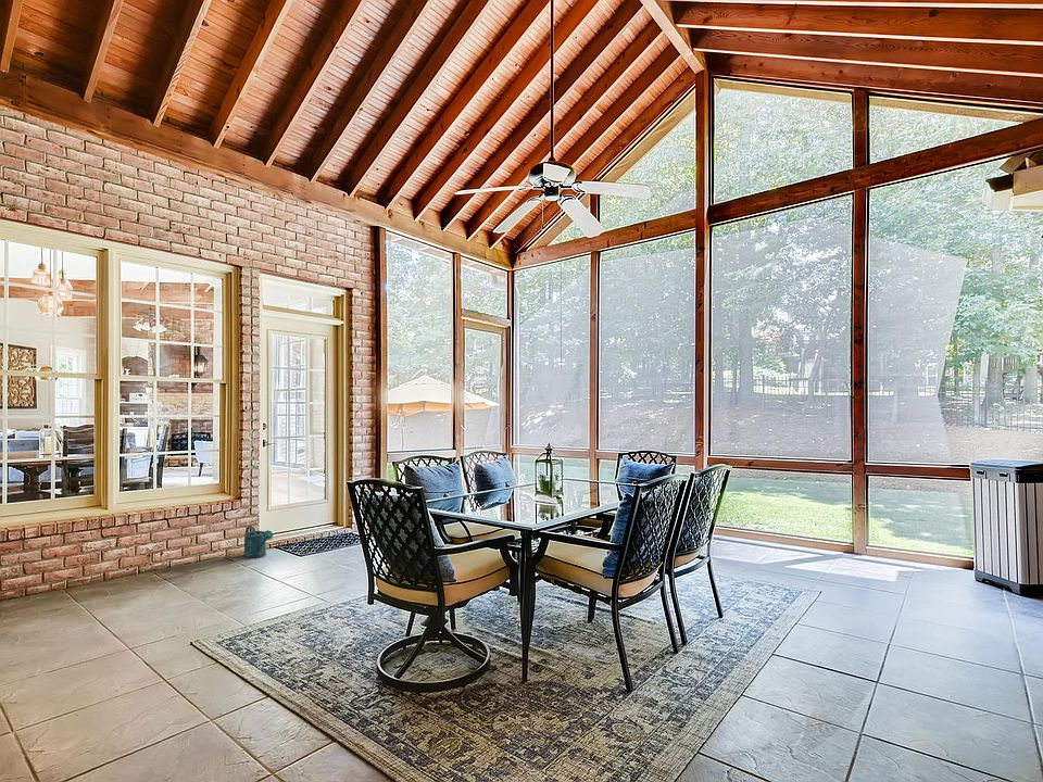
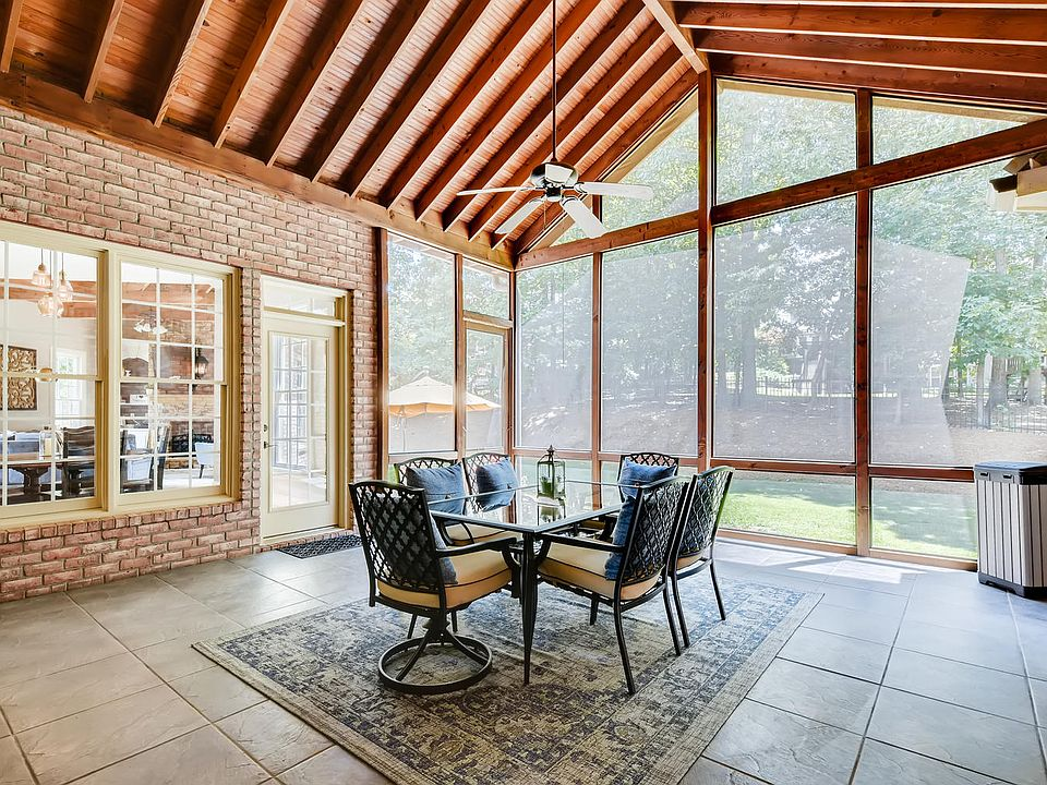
- watering can (259, 542)
